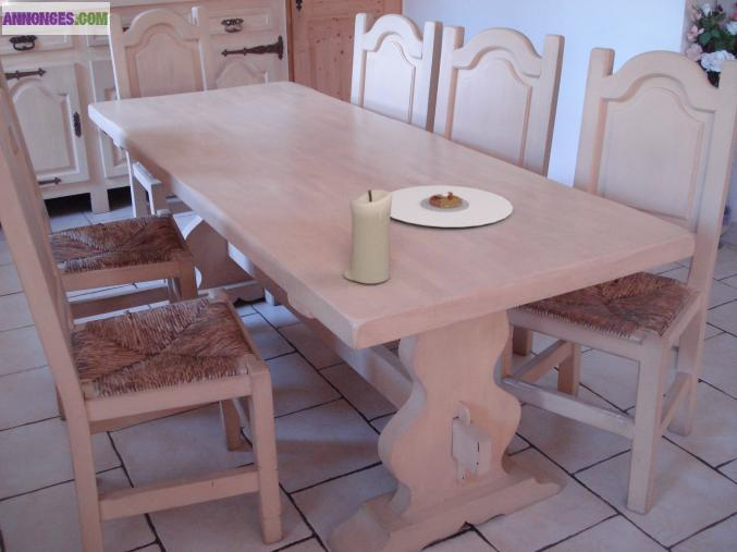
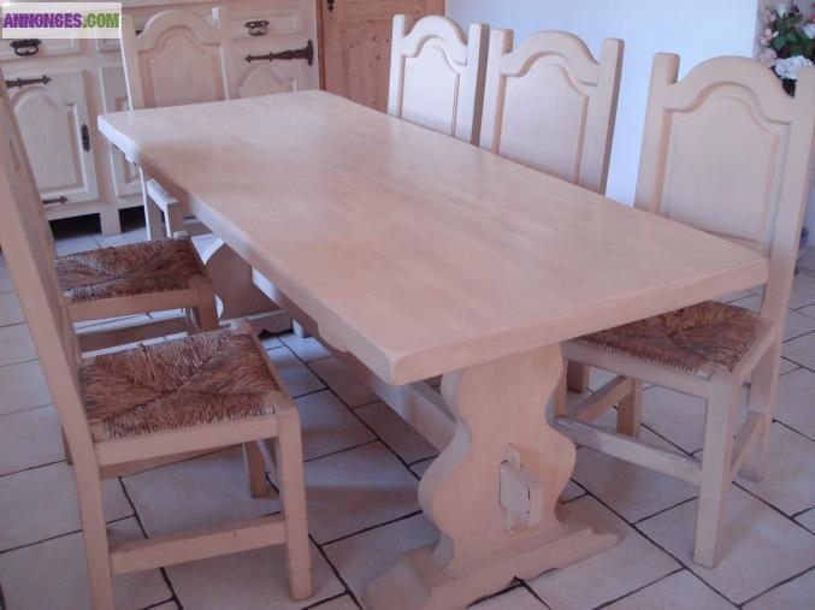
- plate (444, 200)
- candle (367, 234)
